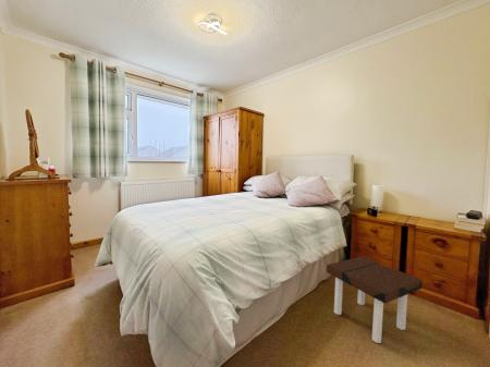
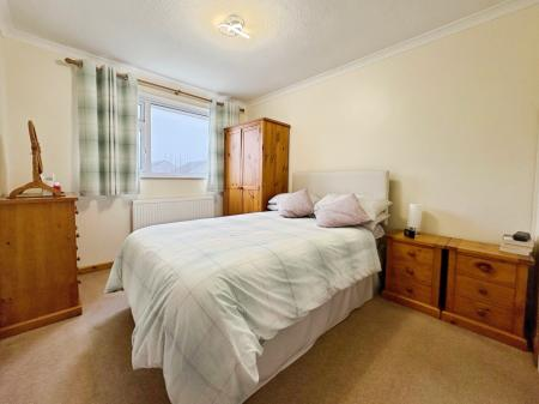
- side table (370, 295)
